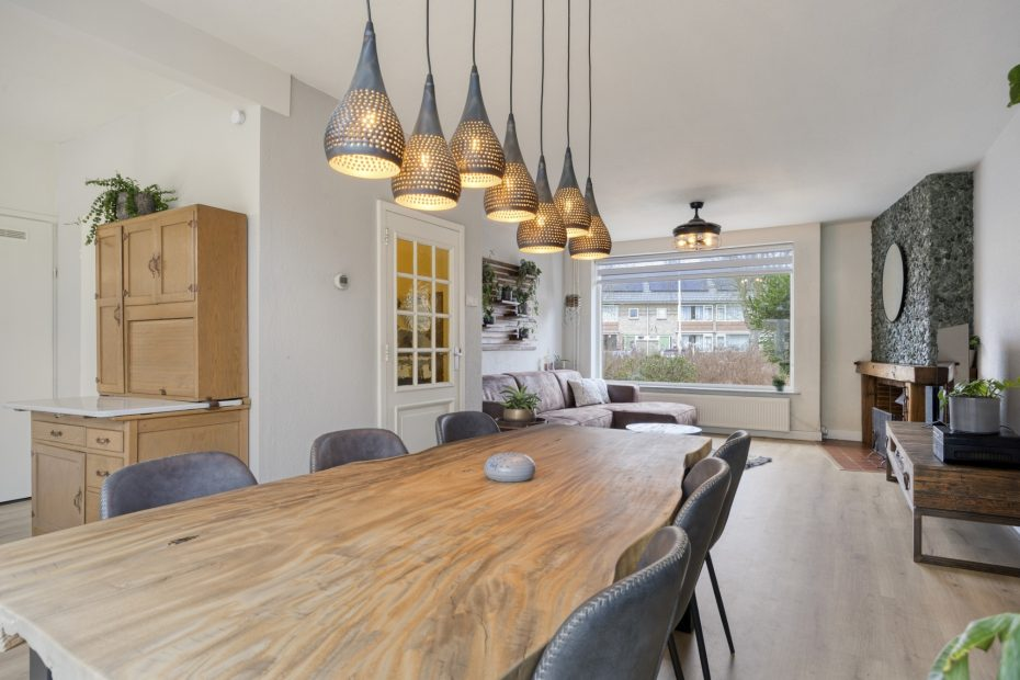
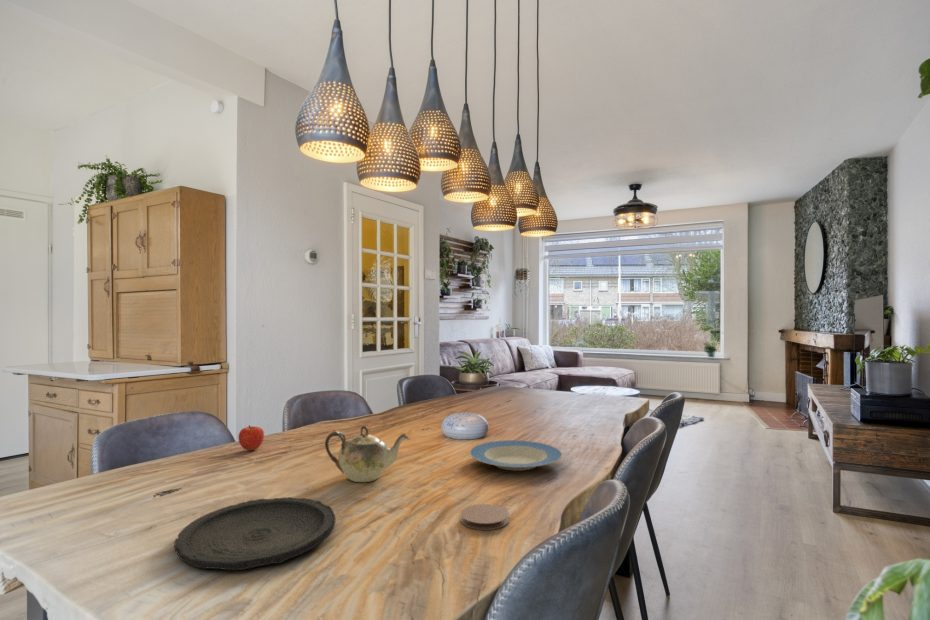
+ plate (259, 530)
+ coaster (484, 516)
+ fruit (251, 437)
+ teapot (368, 451)
+ plate (515, 457)
